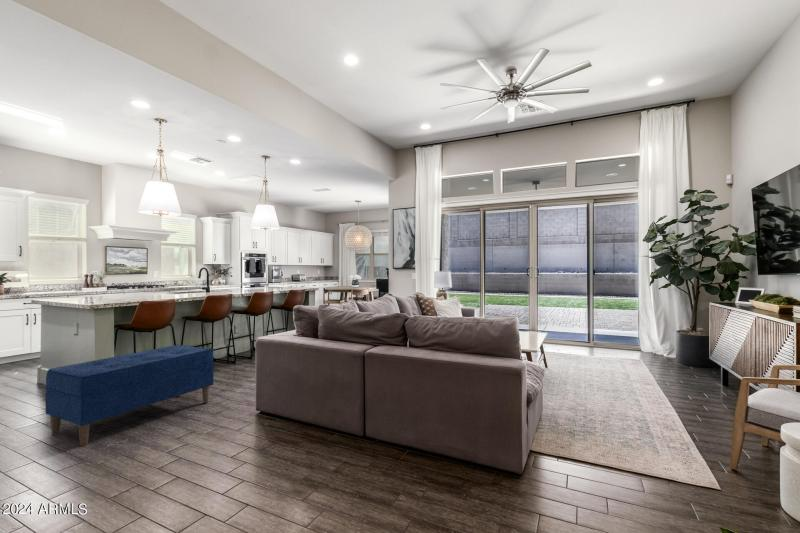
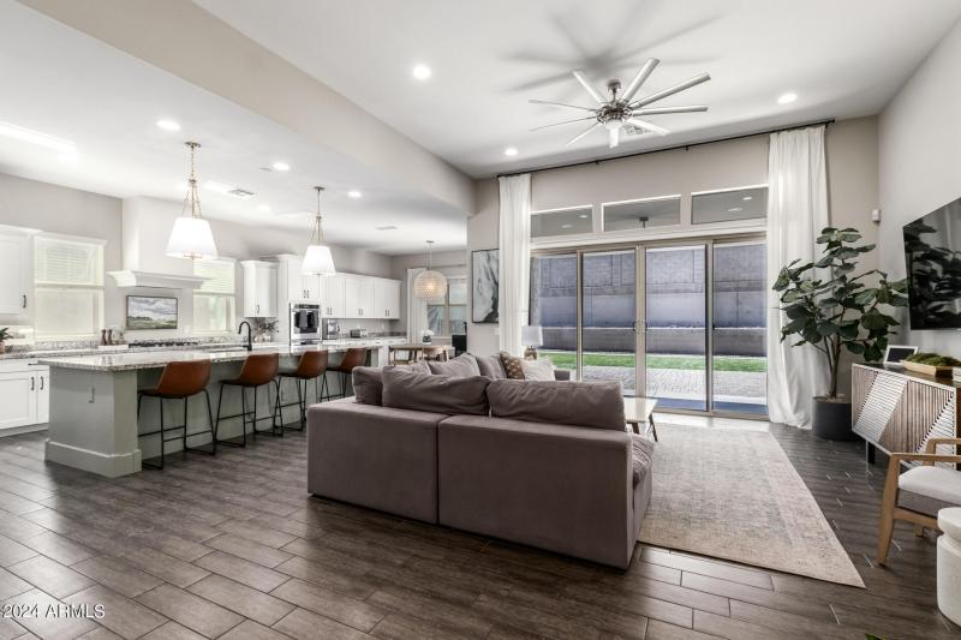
- bench (138, 387)
